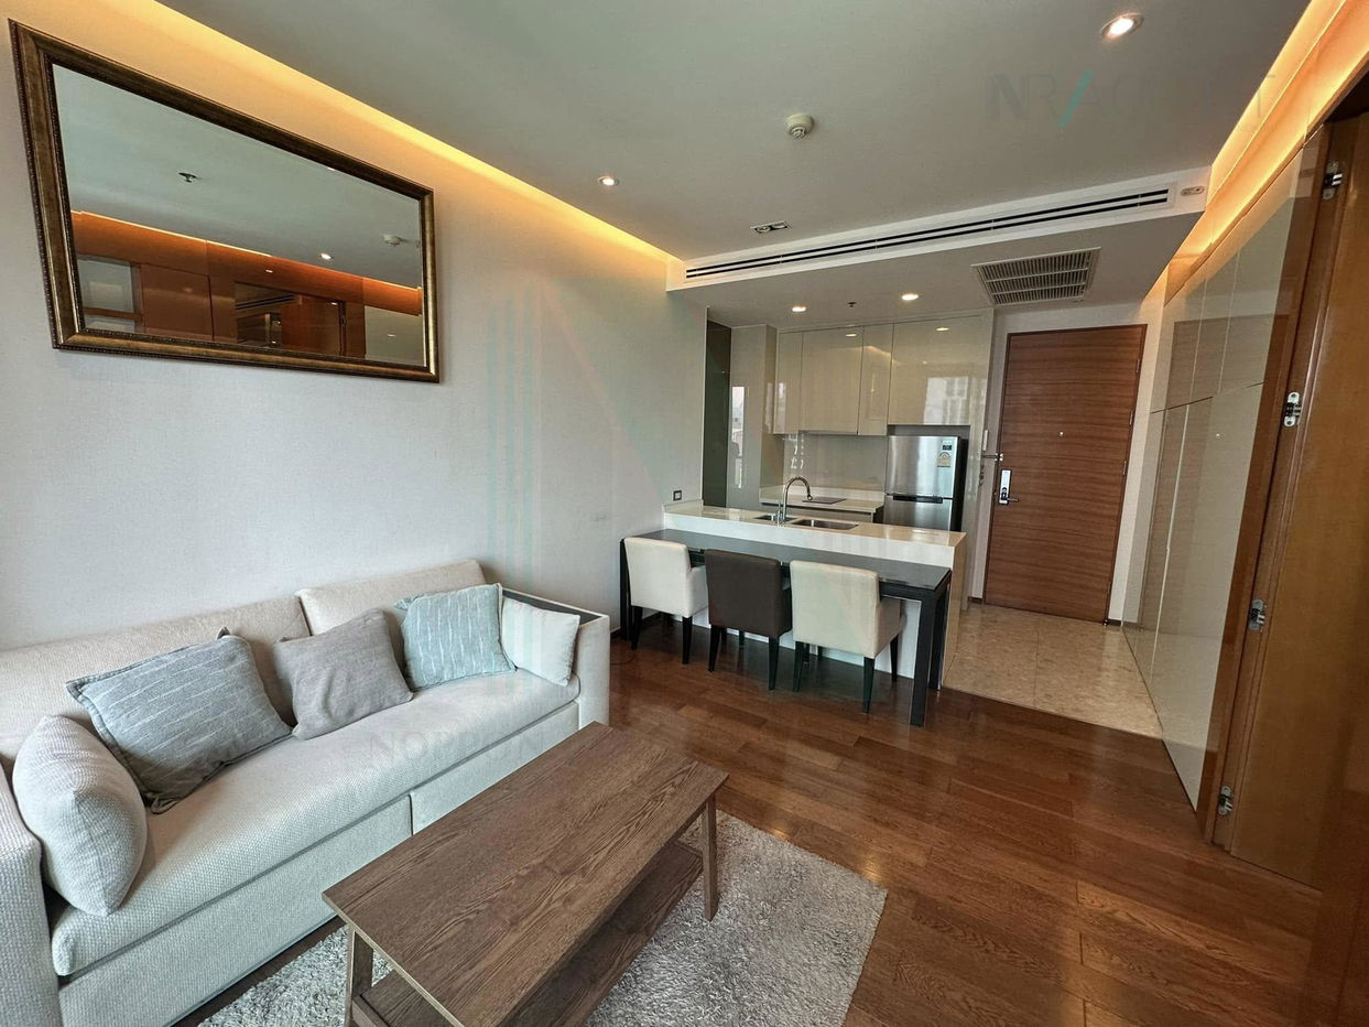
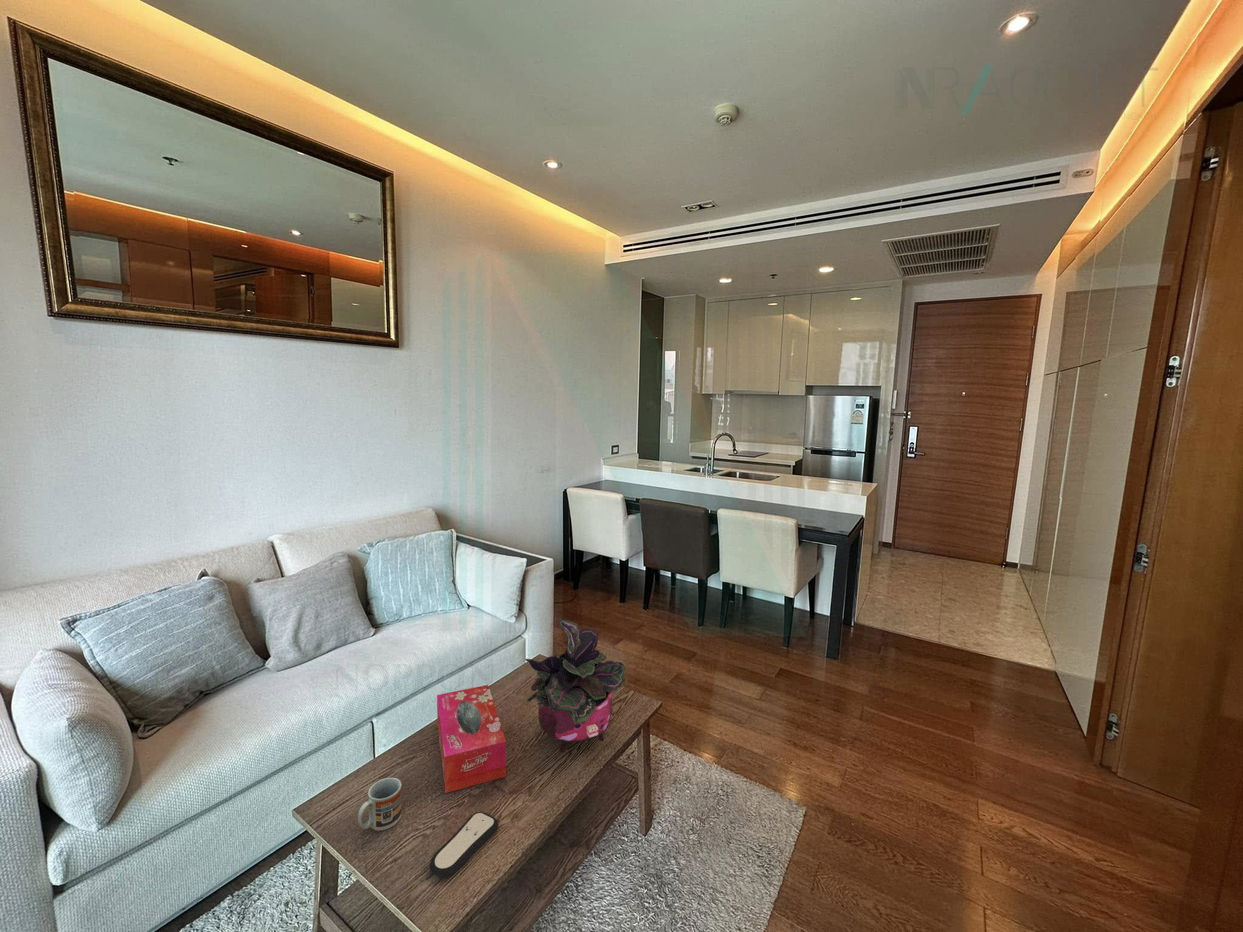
+ remote control (464, 842)
+ cup (379, 807)
+ tissue box (469, 732)
+ potted plant (578, 680)
